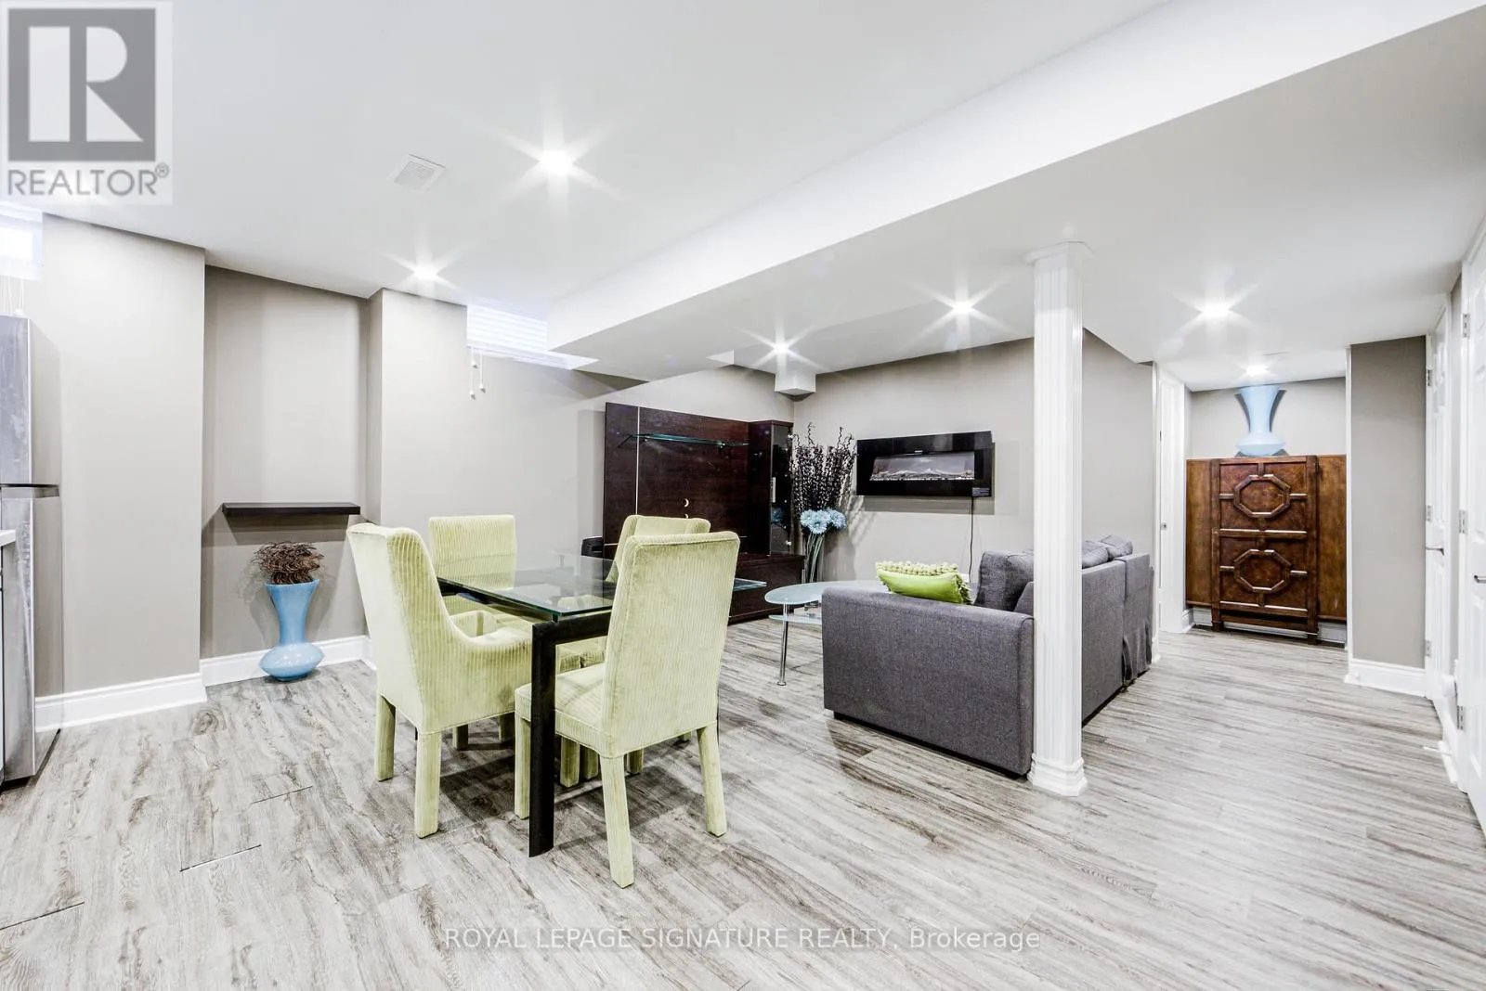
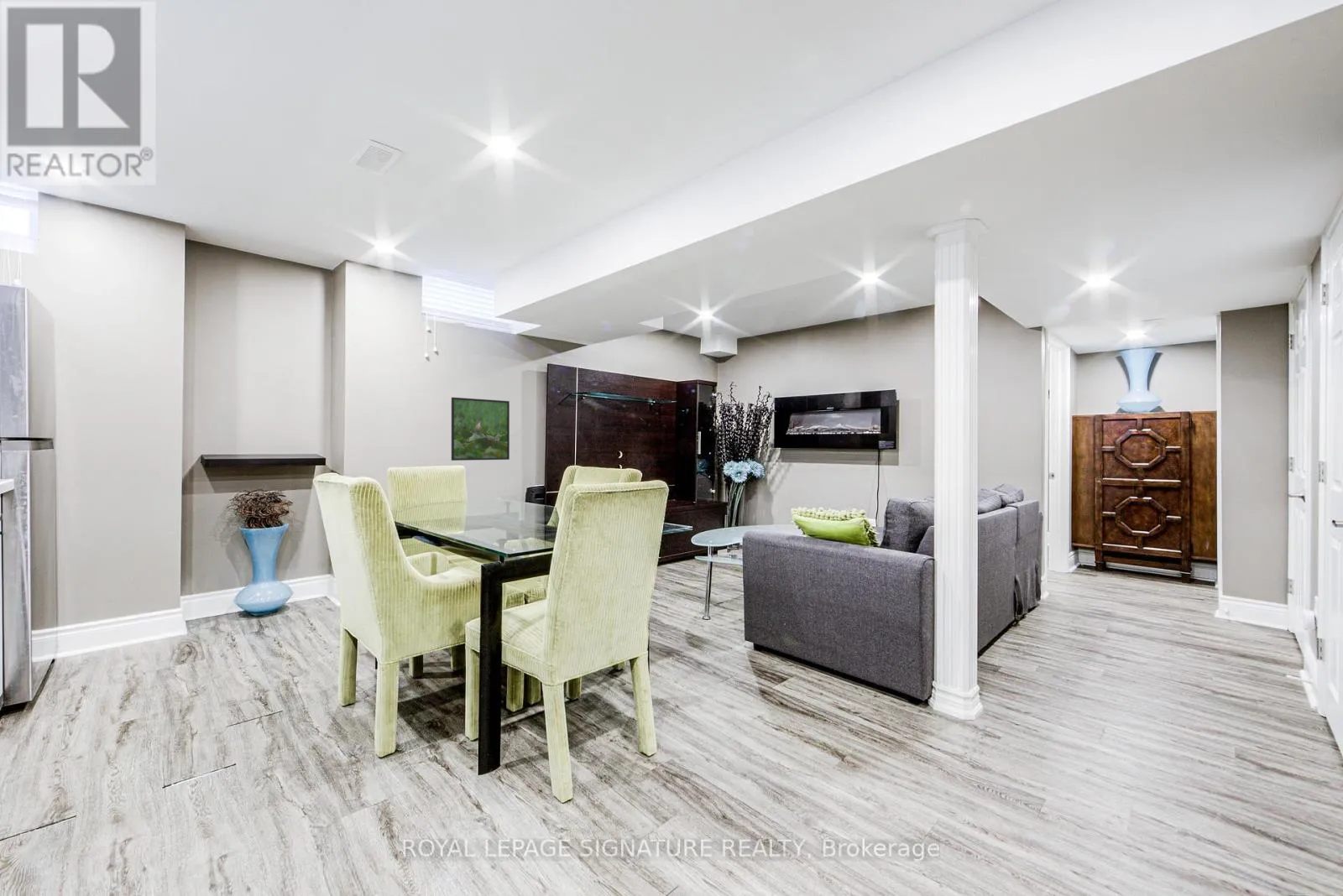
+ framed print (481, 430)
